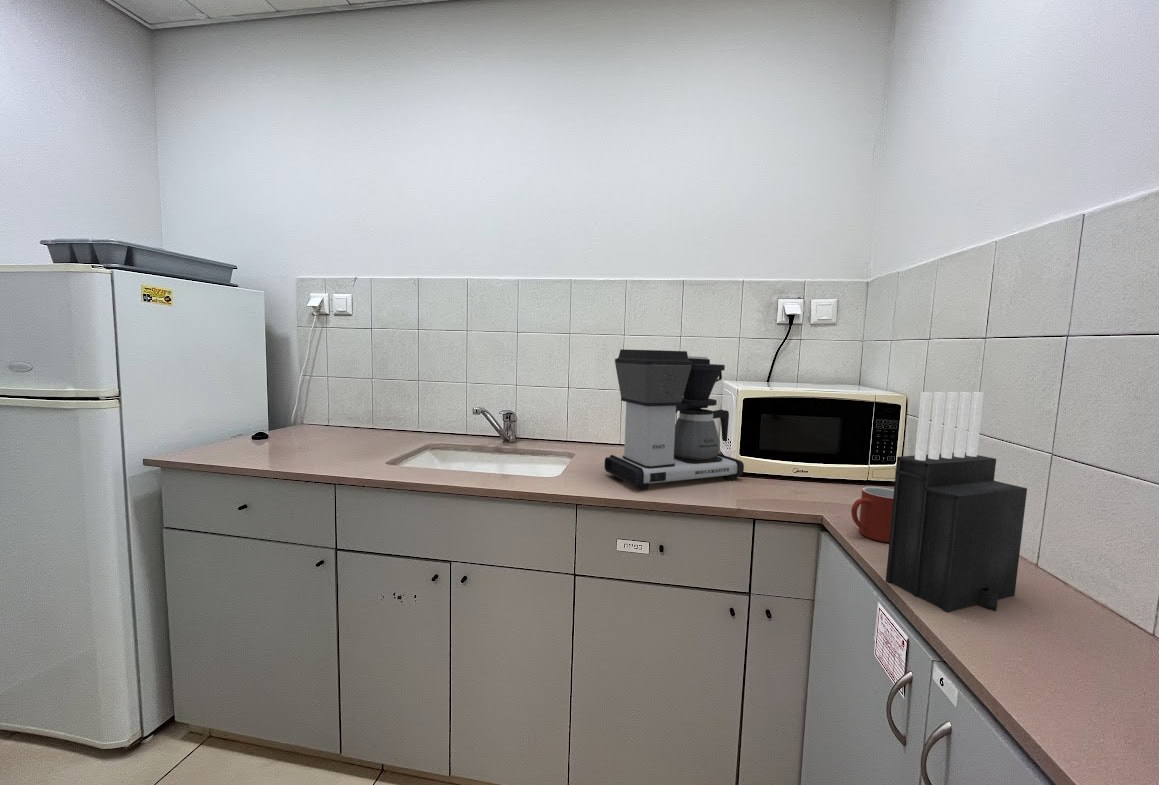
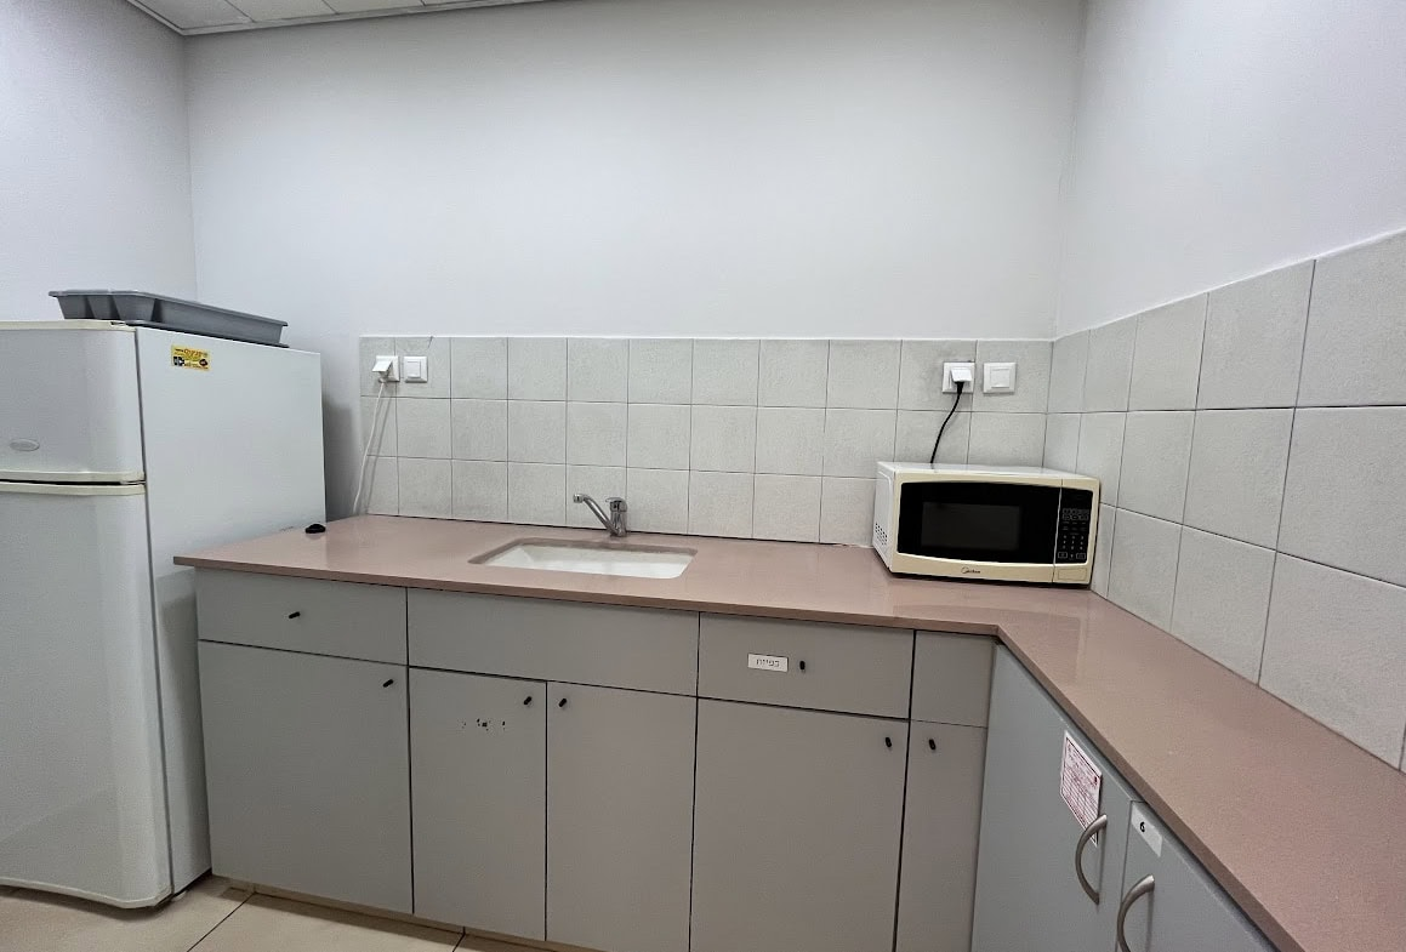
- mug (877, 514)
- knife block (965, 495)
- coffee maker (679, 414)
